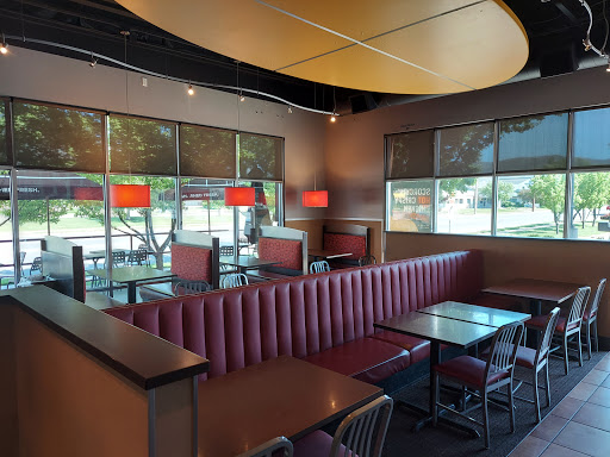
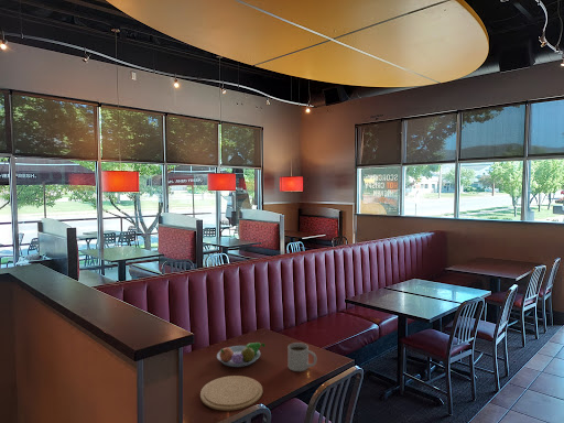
+ mug (302, 357)
+ plate (231, 391)
+ fruit bowl (240, 350)
